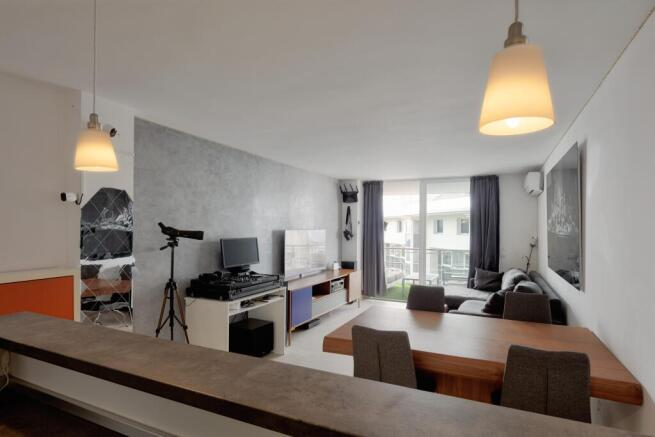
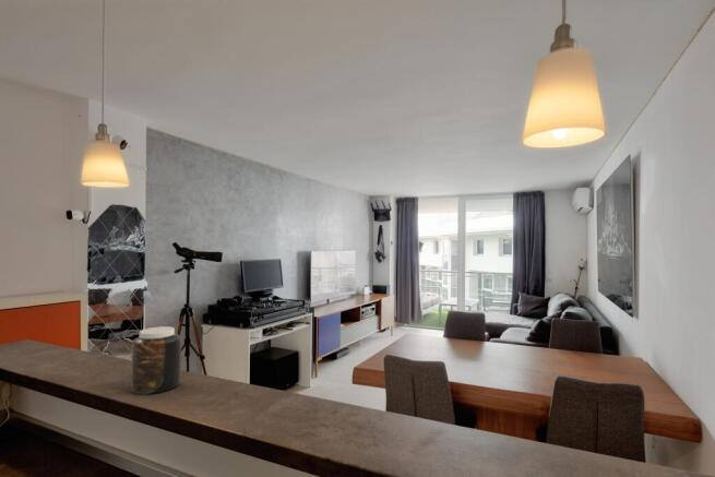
+ jar (156, 357)
